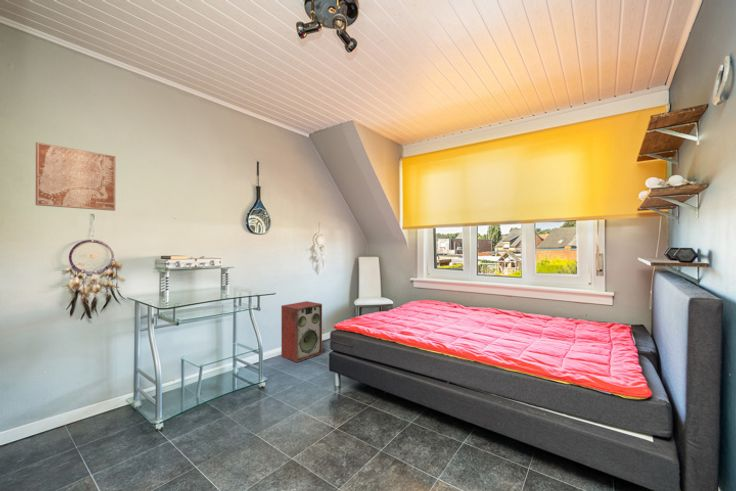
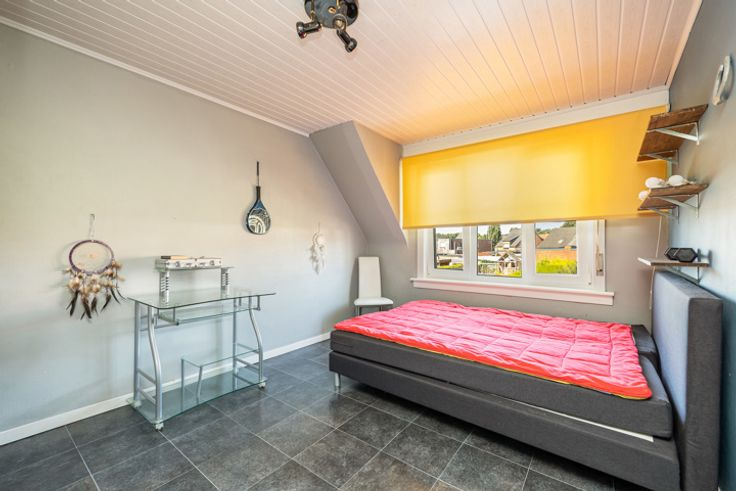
- speaker (301, 329)
- wall art (78, 179)
